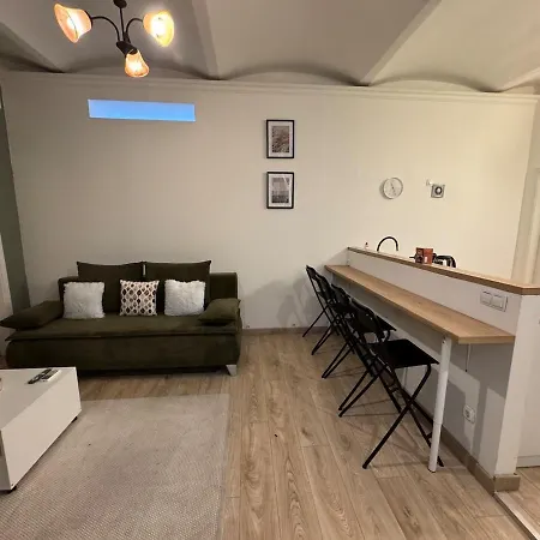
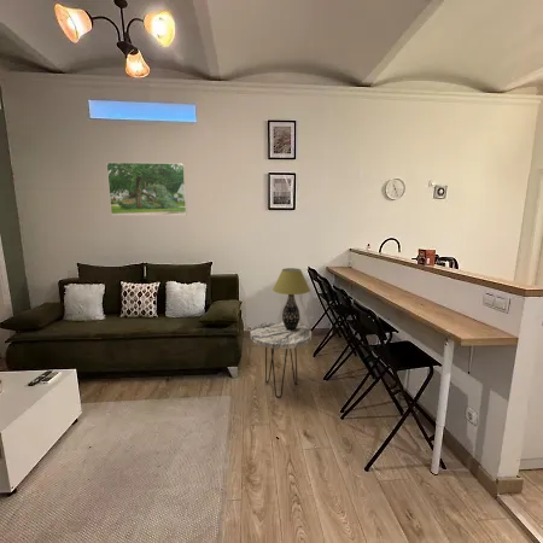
+ table lamp (291, 299)
+ side table (285, 360)
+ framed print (147, 189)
